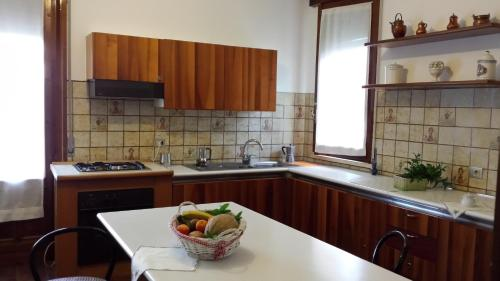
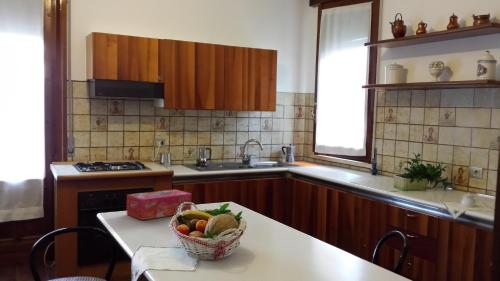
+ tissue box (159, 203)
